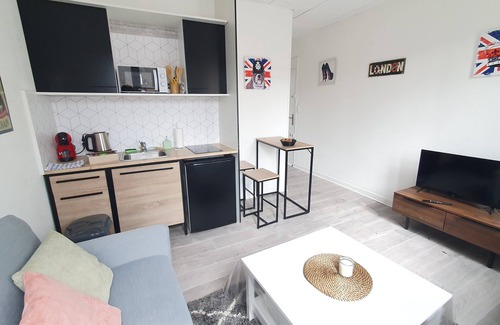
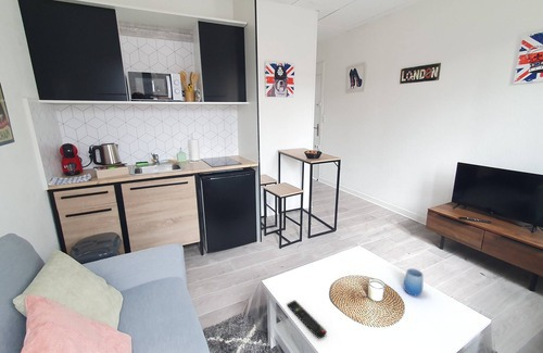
+ remote control (305, 318)
+ cup (413, 281)
